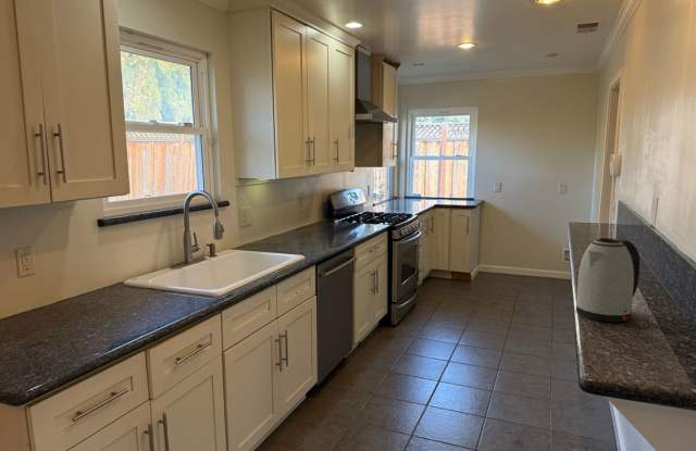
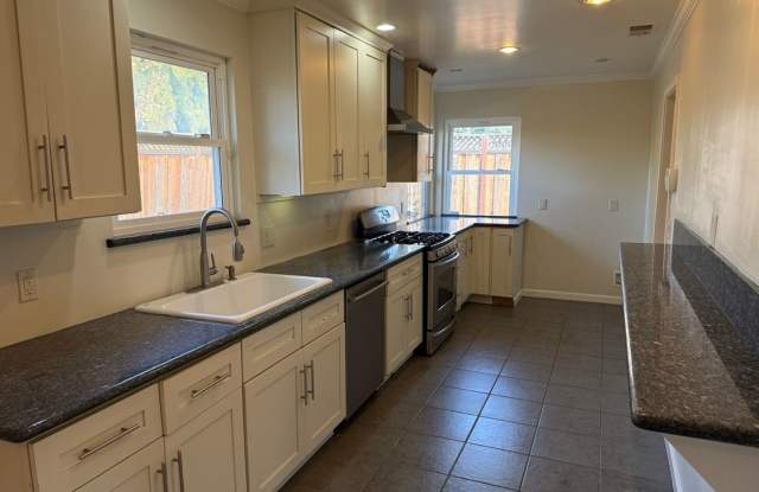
- kettle (612, 275)
